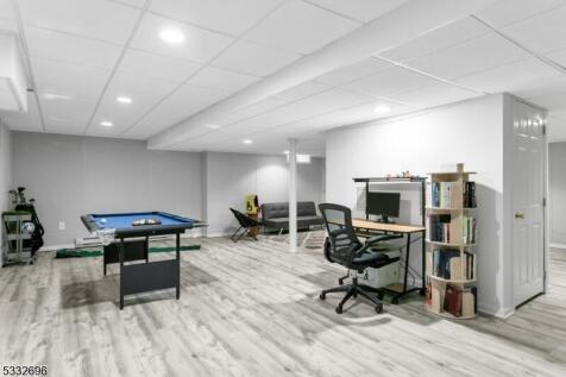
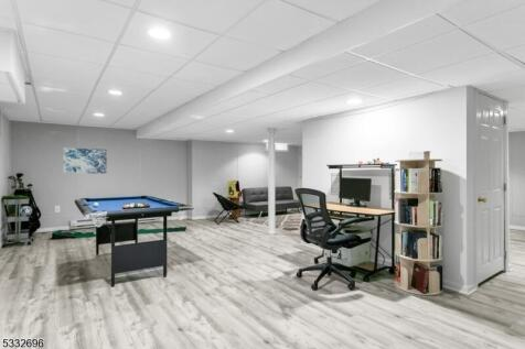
+ wall art (85, 161)
